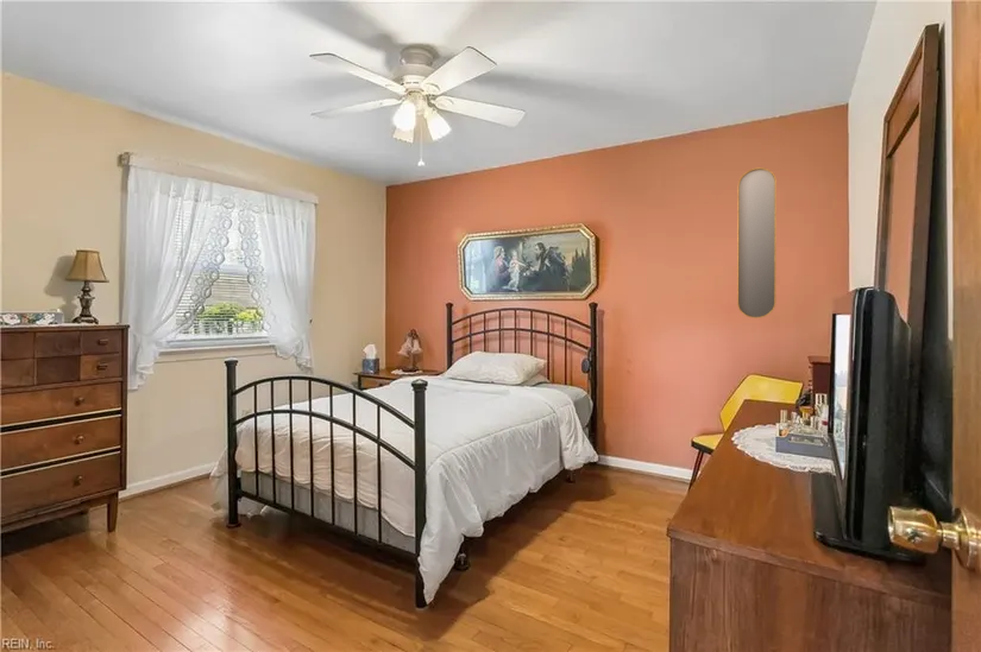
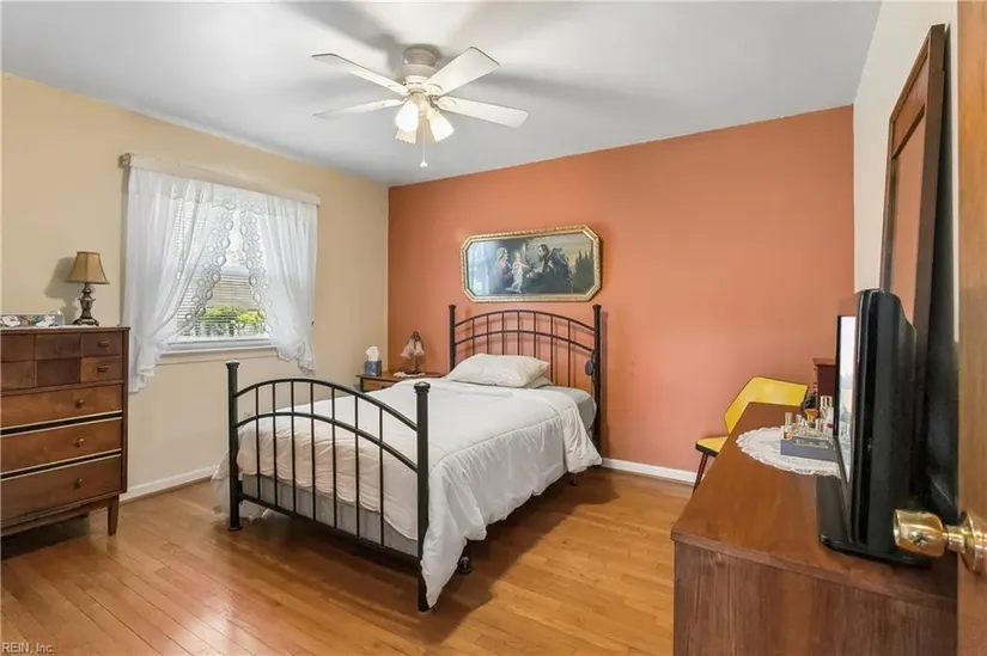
- home mirror (756, 242)
